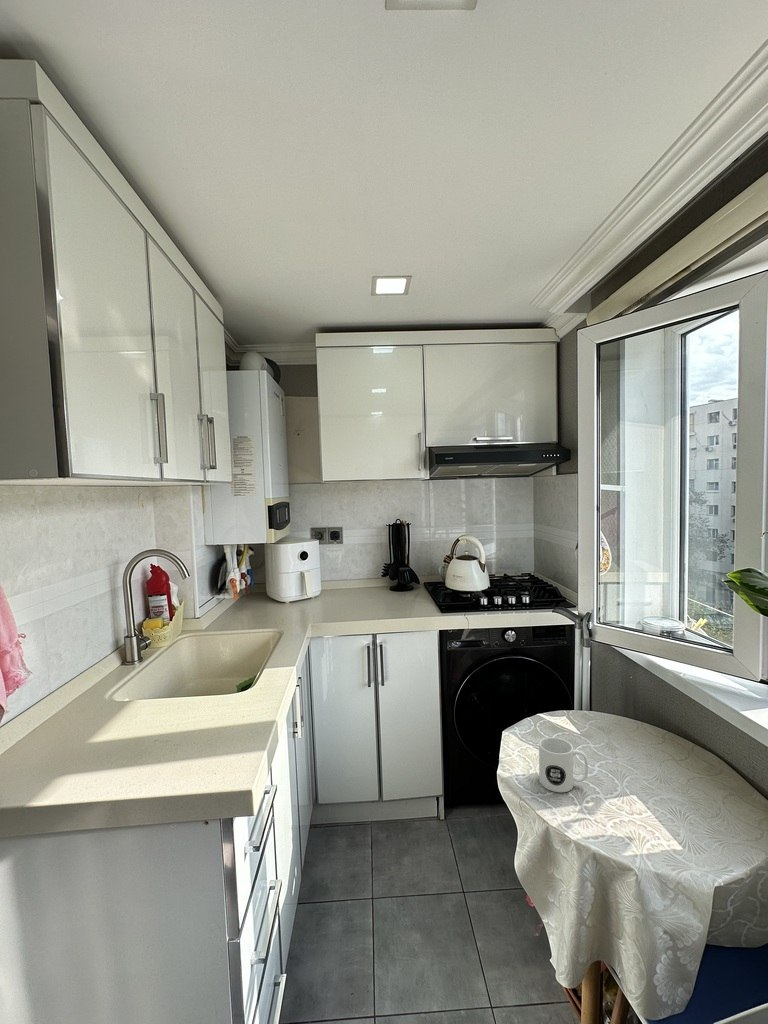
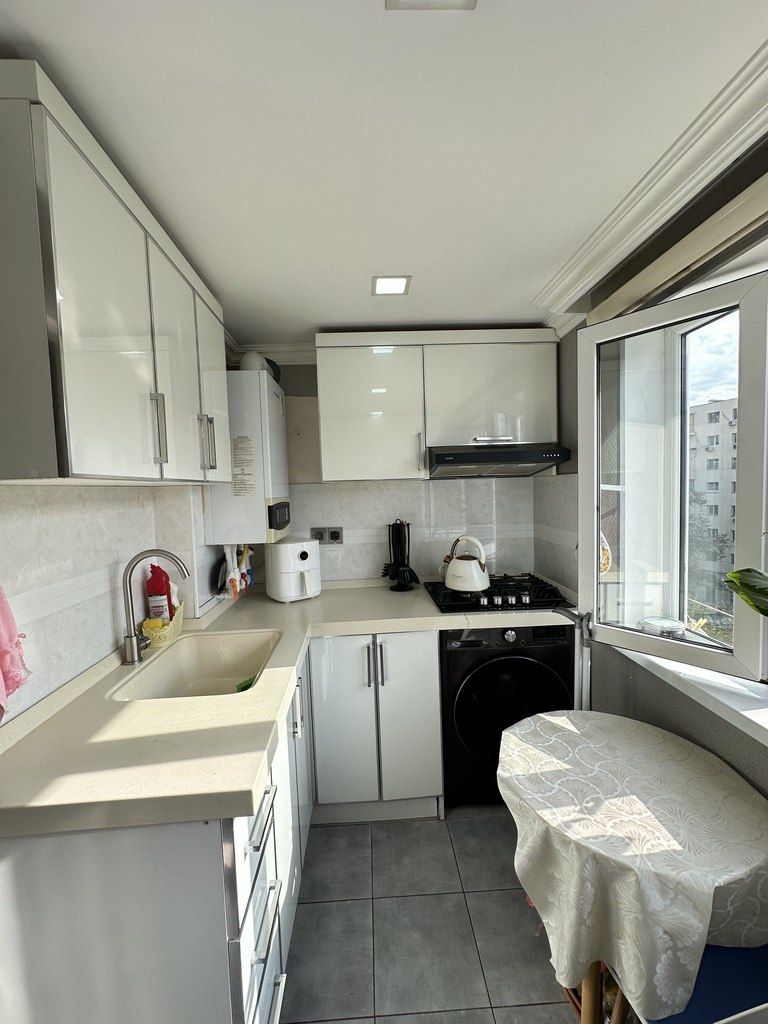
- mug (563, 764)
